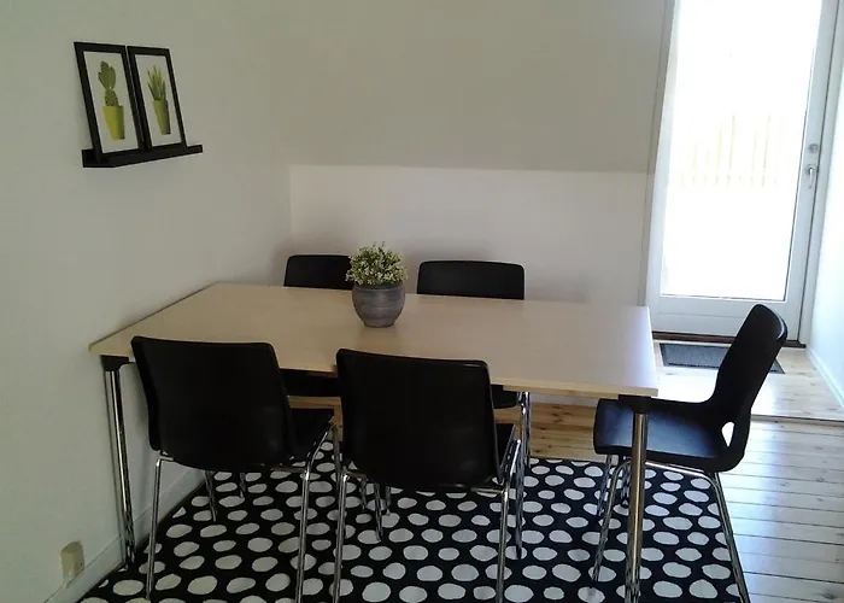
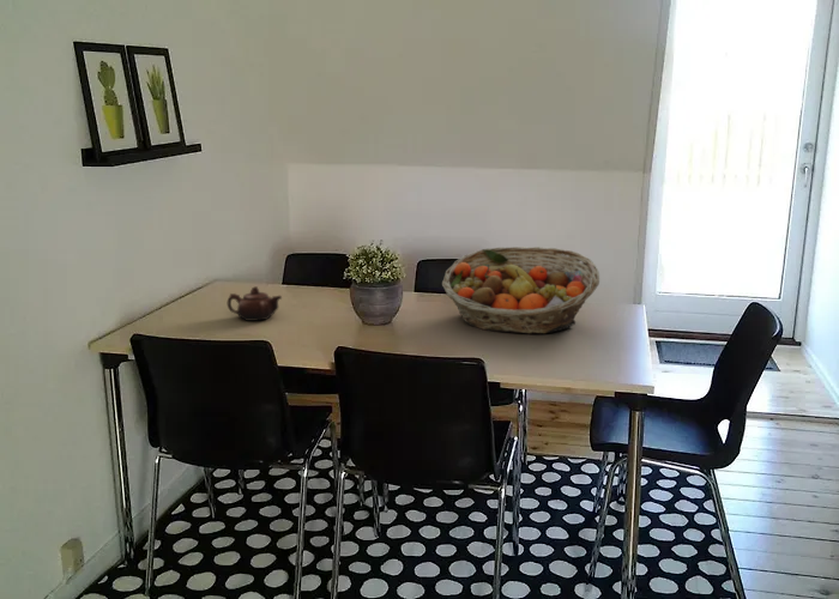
+ teapot (254, 302)
+ fruit basket (519, 289)
